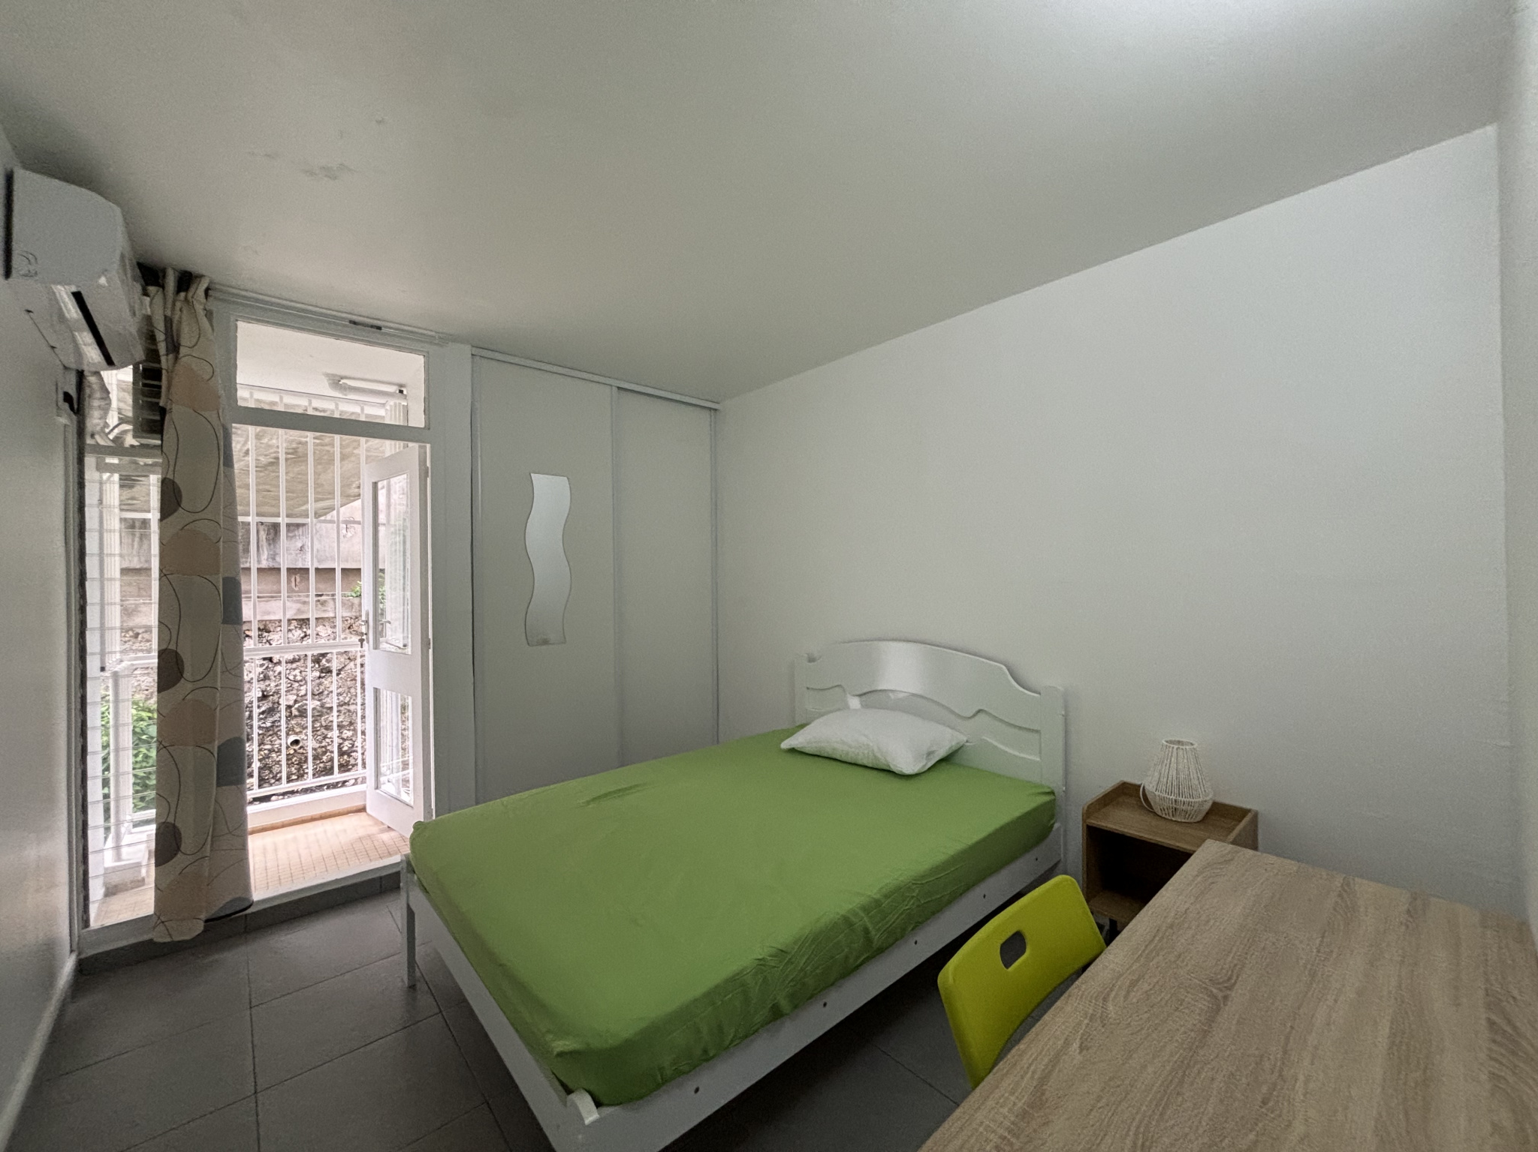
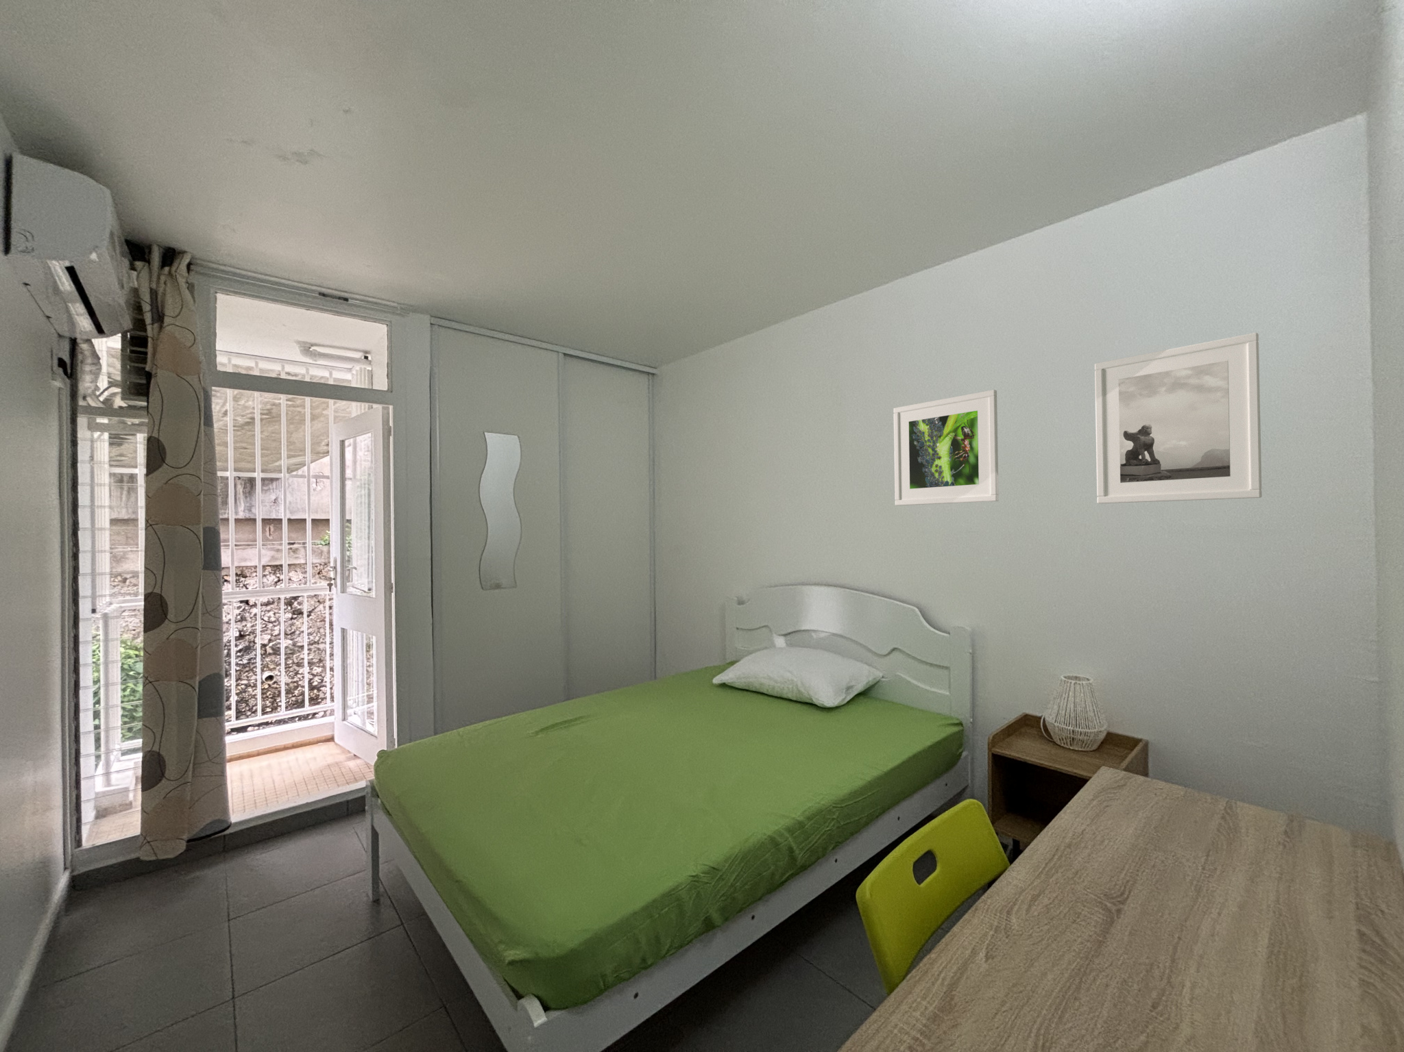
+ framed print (1171, 424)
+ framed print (943, 451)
